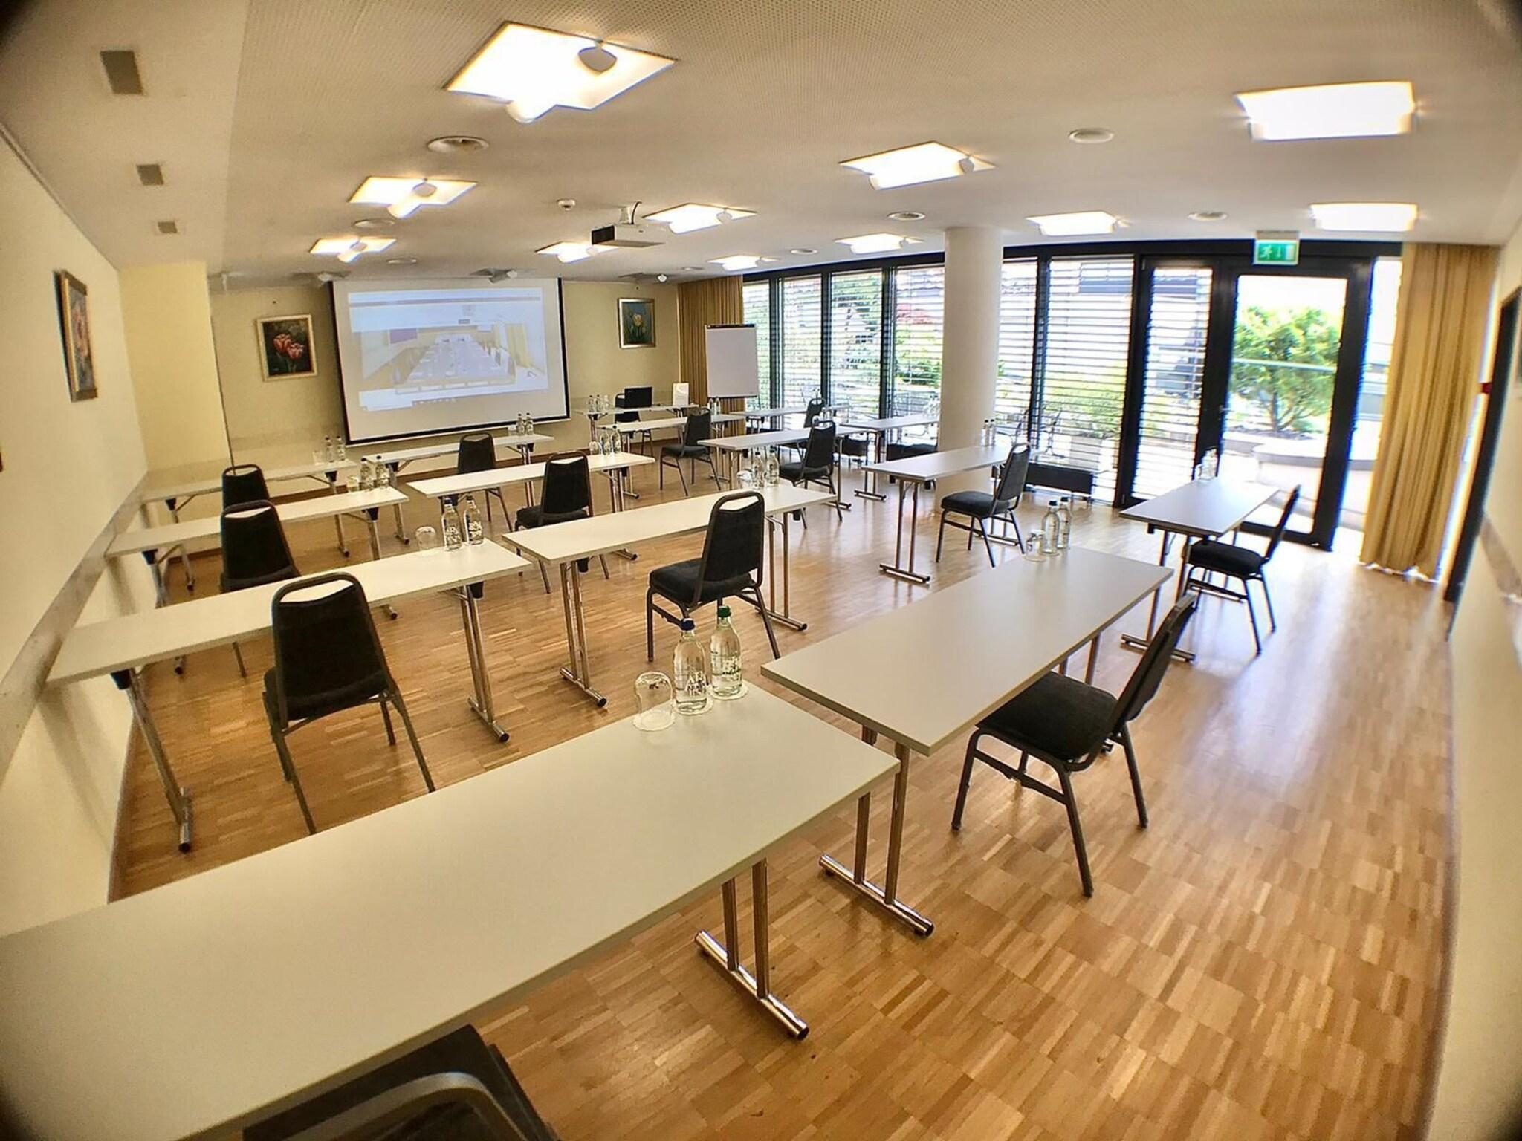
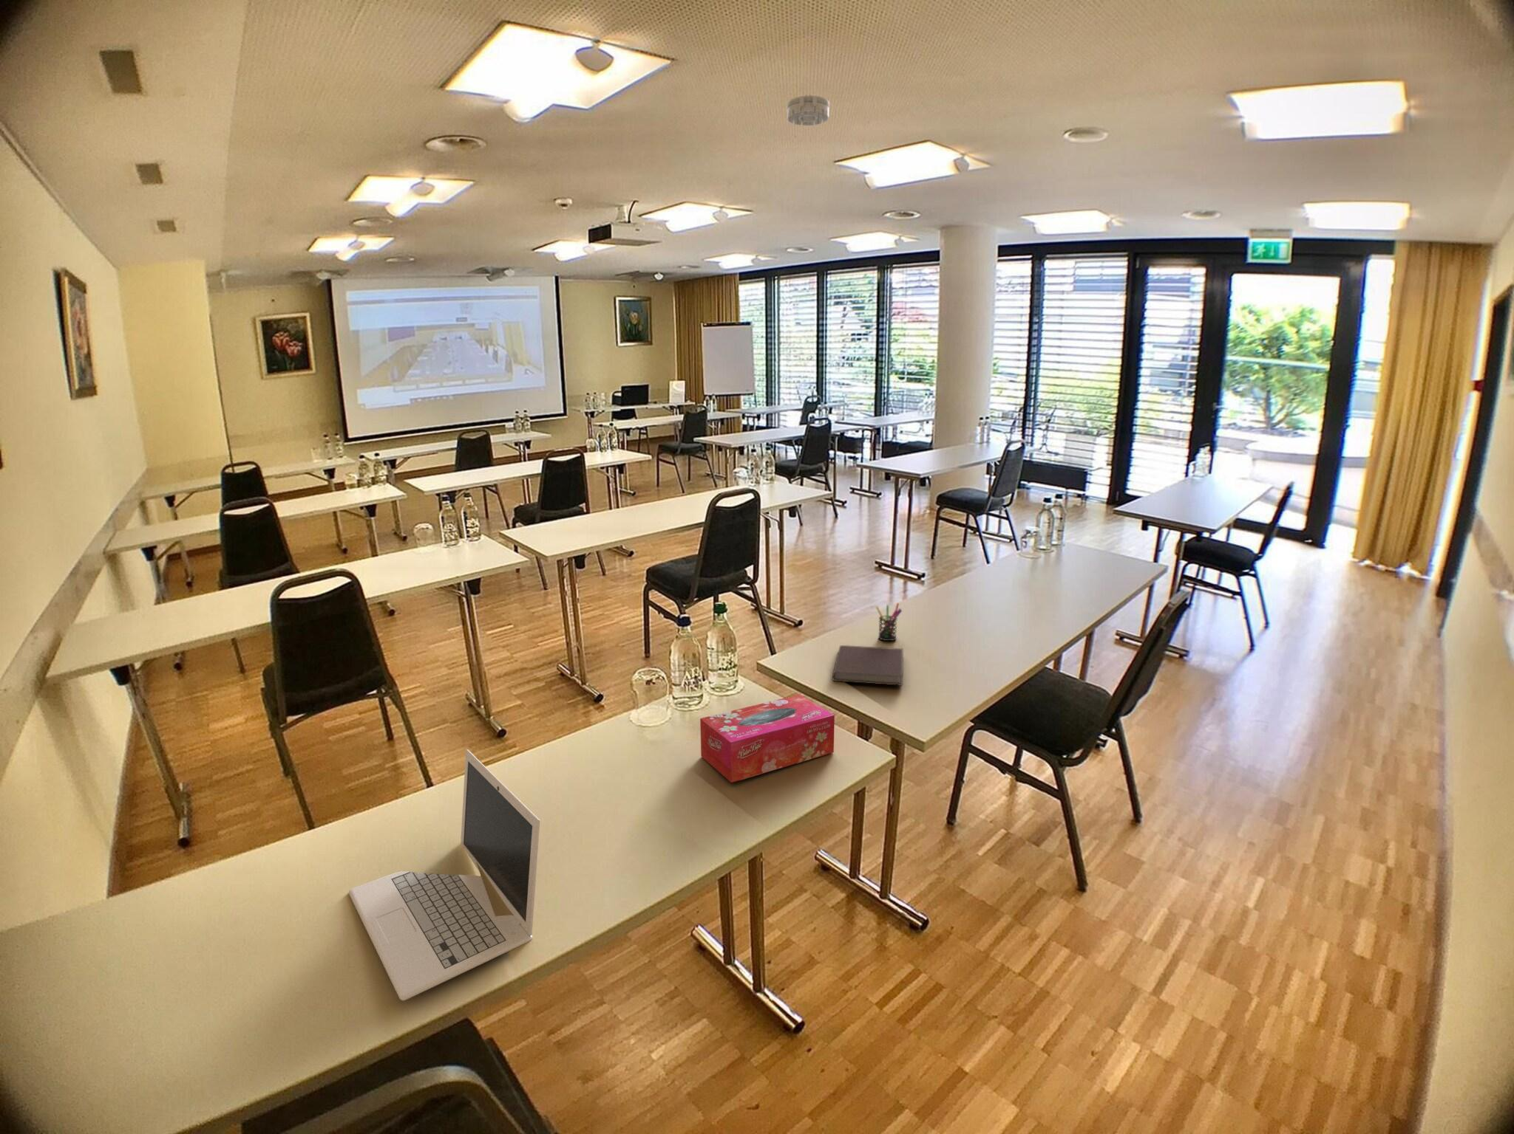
+ notebook (869, 663)
+ smoke detector (808, 110)
+ pen holder (888, 619)
+ laptop (434, 873)
+ tissue box (768, 735)
